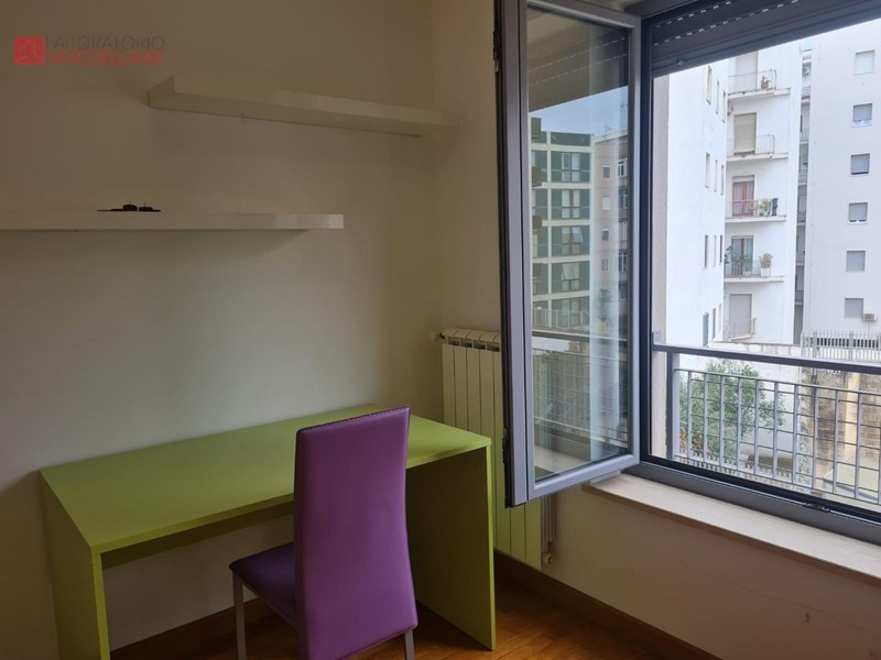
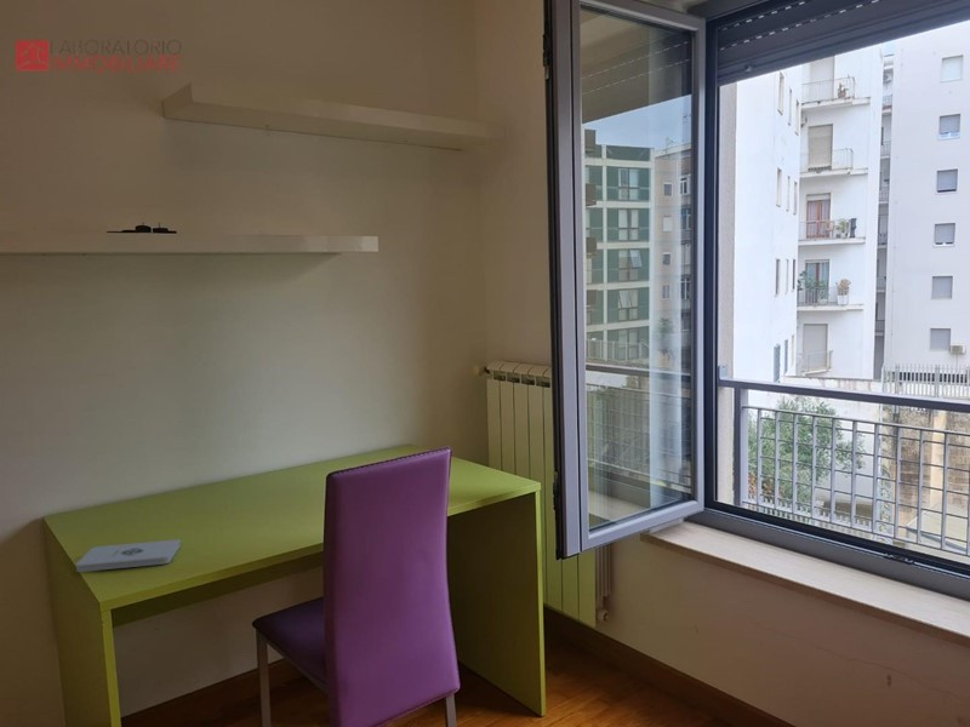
+ notepad (130, 555)
